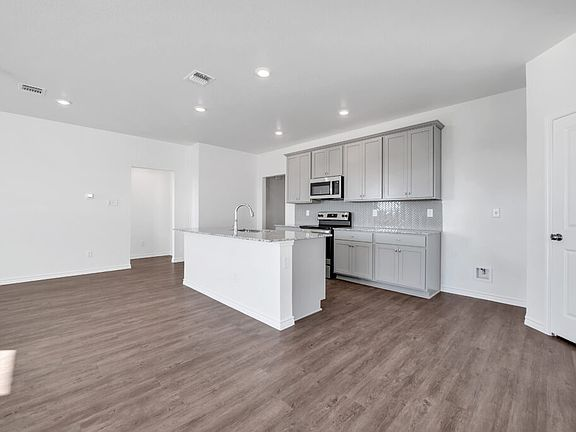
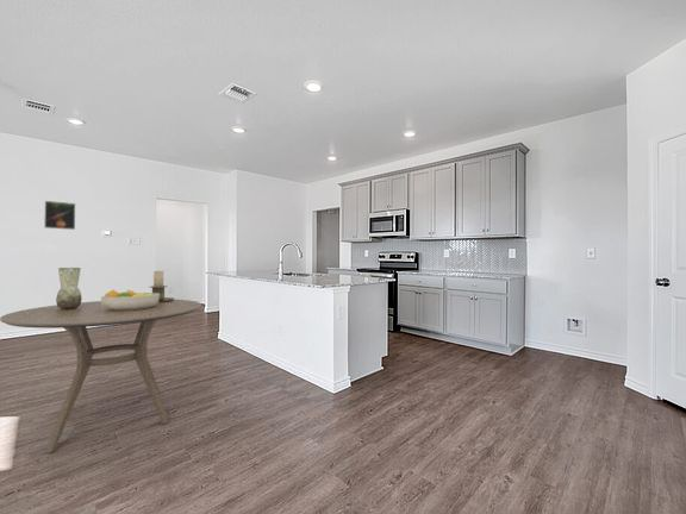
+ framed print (60, 215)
+ candle holder (158, 286)
+ vase (69, 288)
+ fruit bowl (131, 297)
+ dining table (114, 362)
